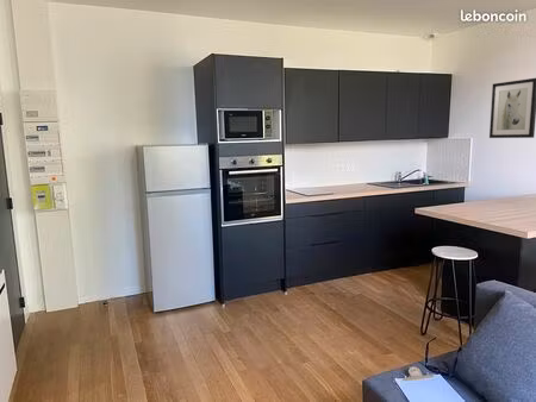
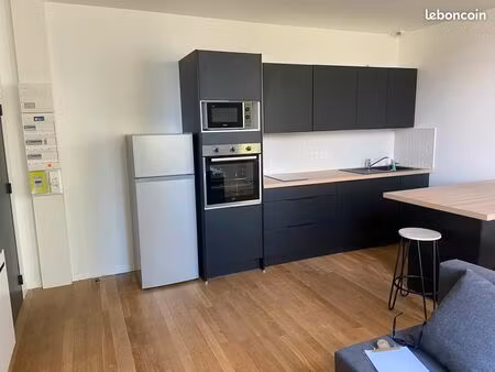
- wall art (512, 109)
